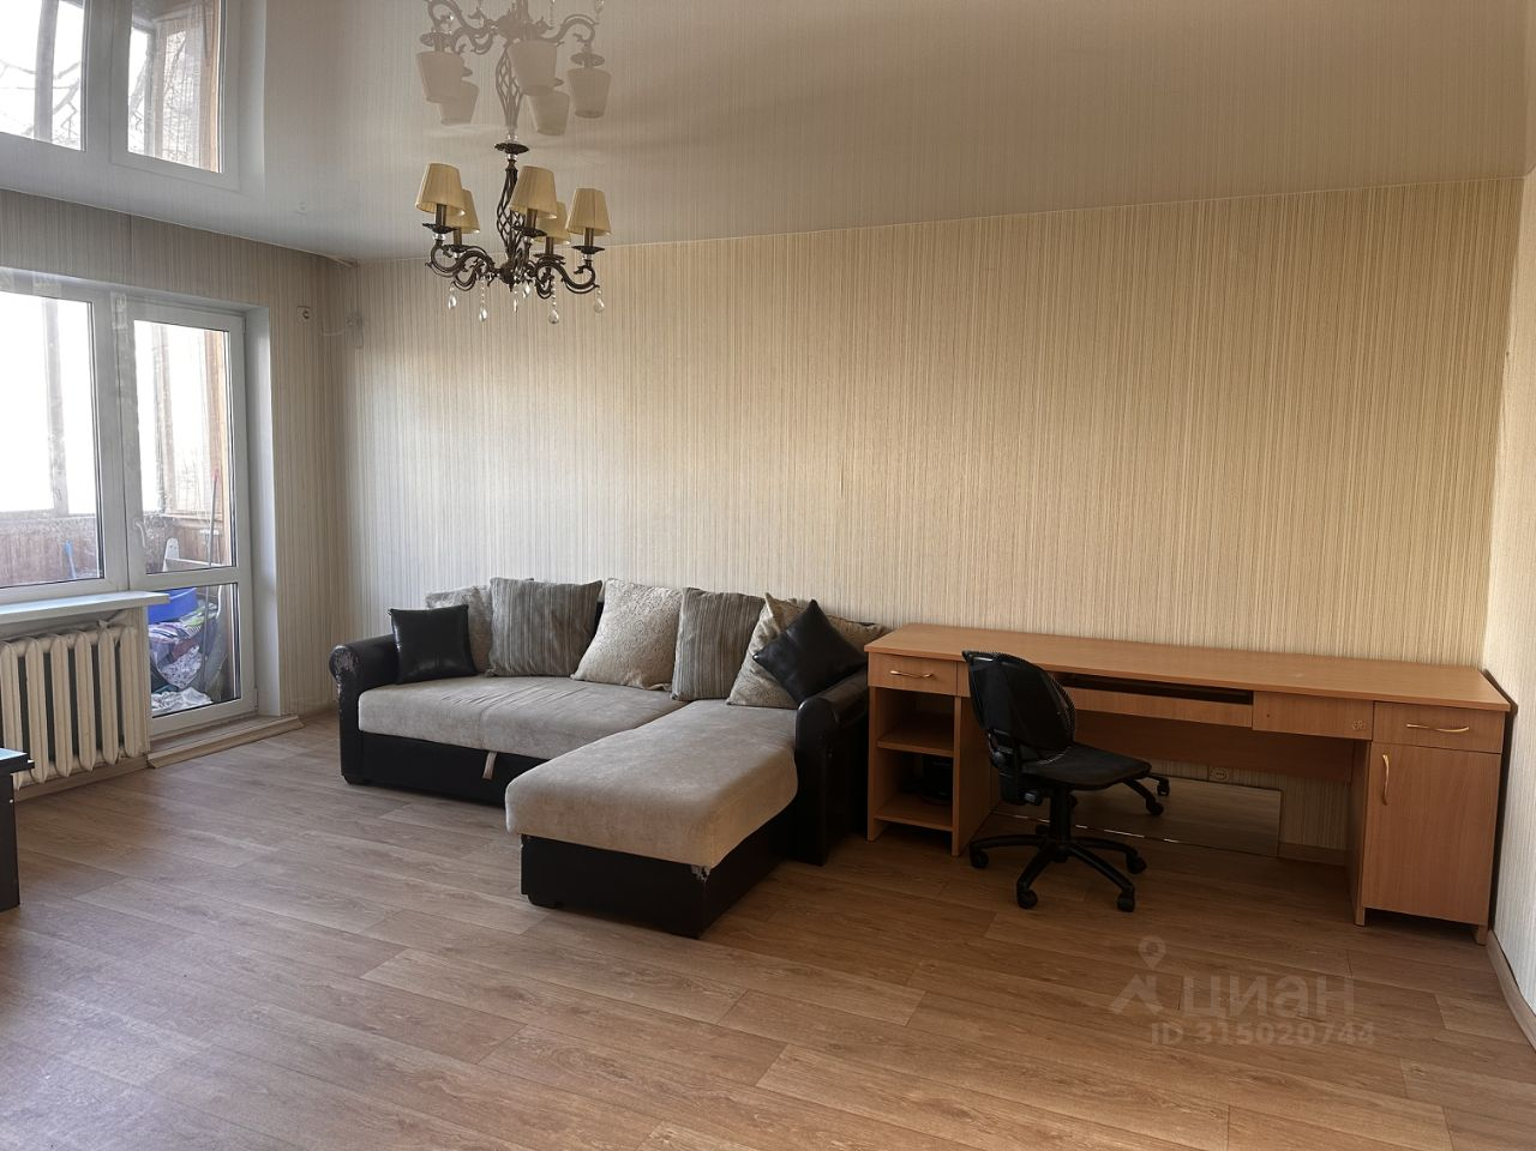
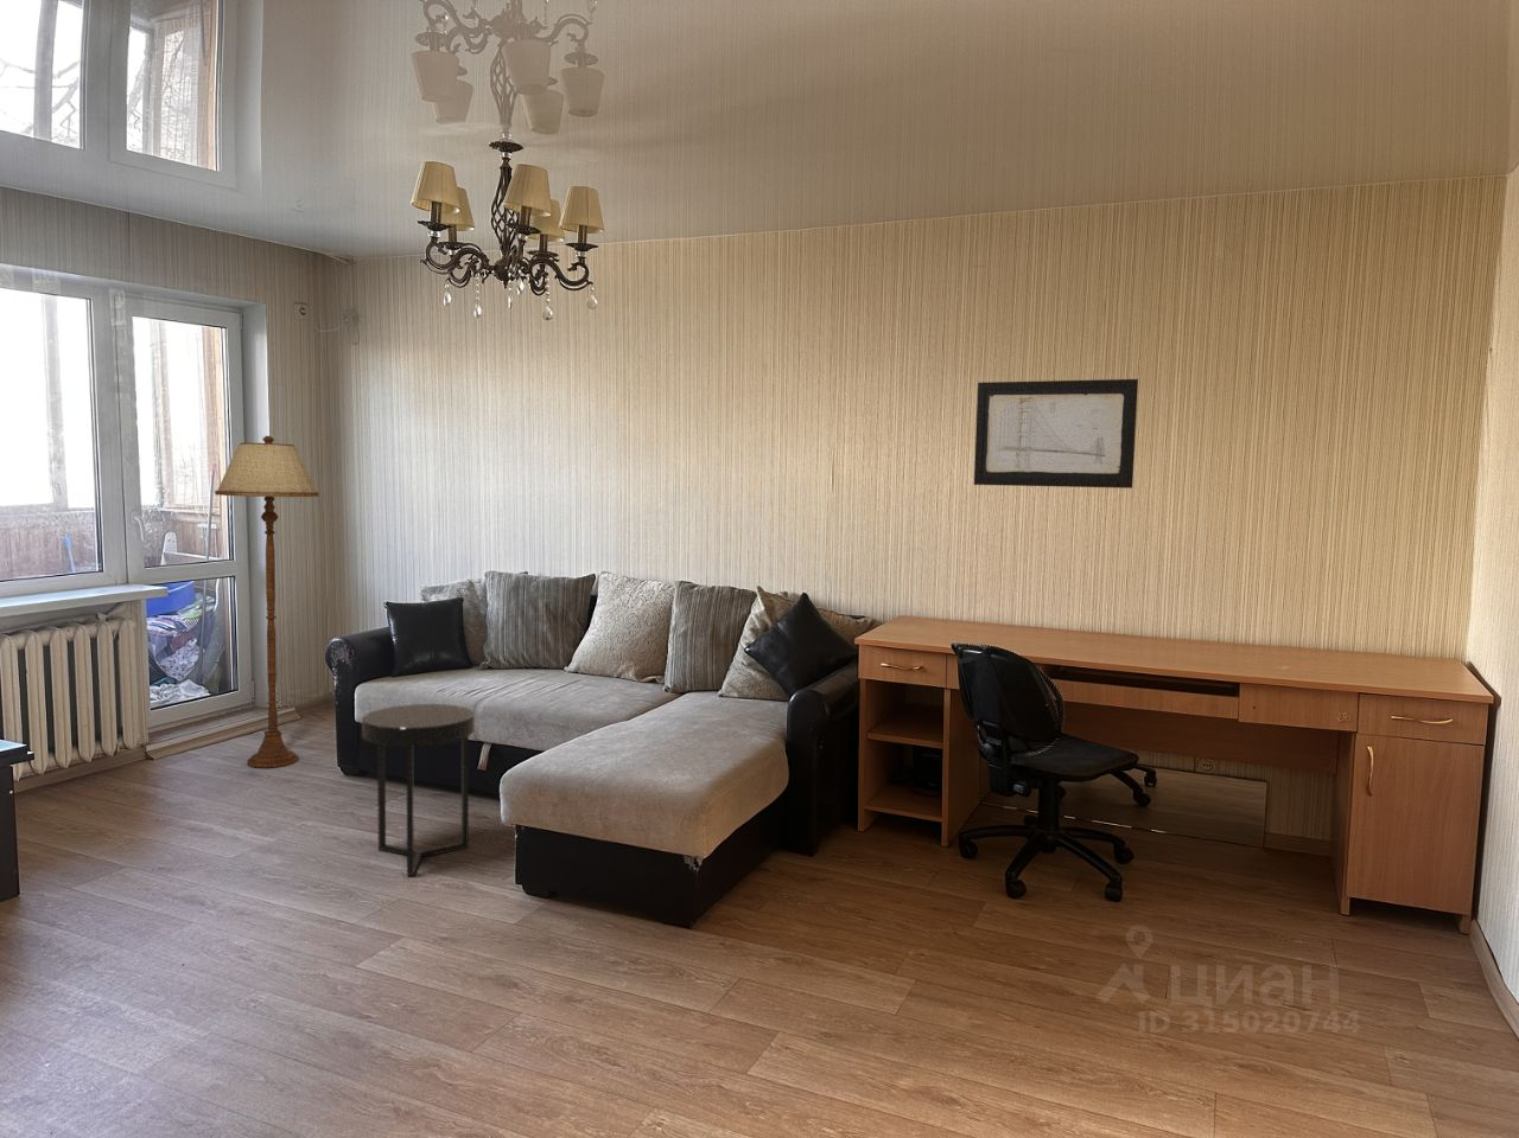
+ side table (411, 785)
+ floor lamp (269, 600)
+ wall art (1053, 434)
